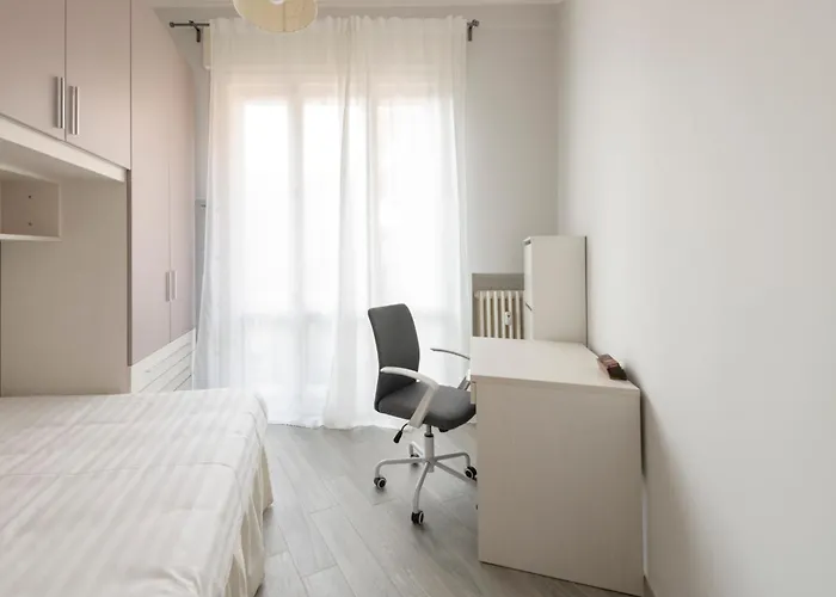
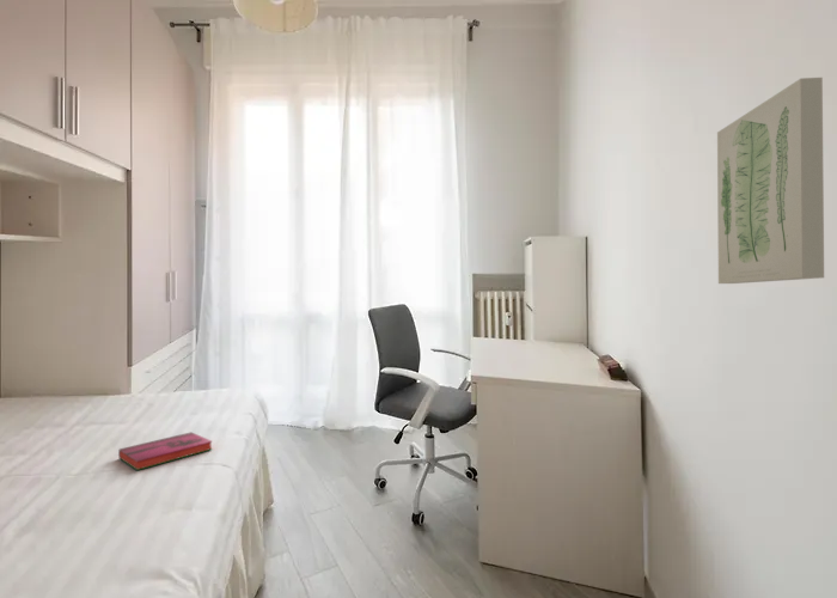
+ hardback book (166, 448)
+ wall art (763, 194)
